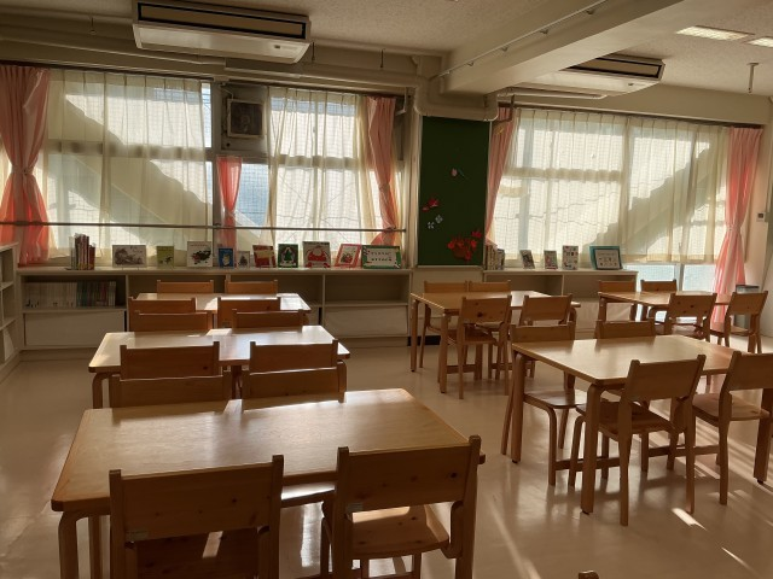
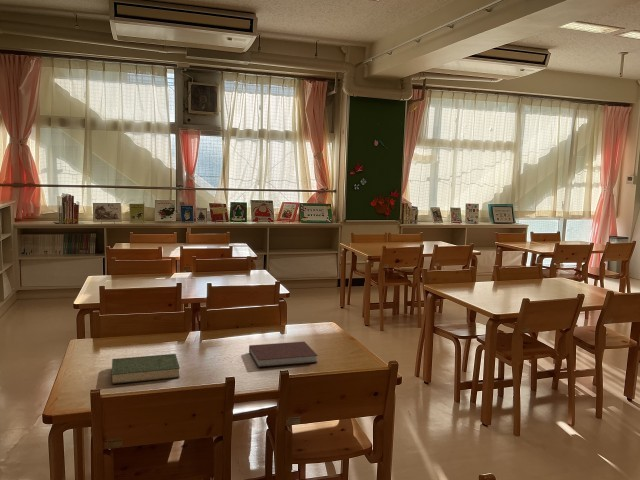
+ notebook (282, 353)
+ book (145, 367)
